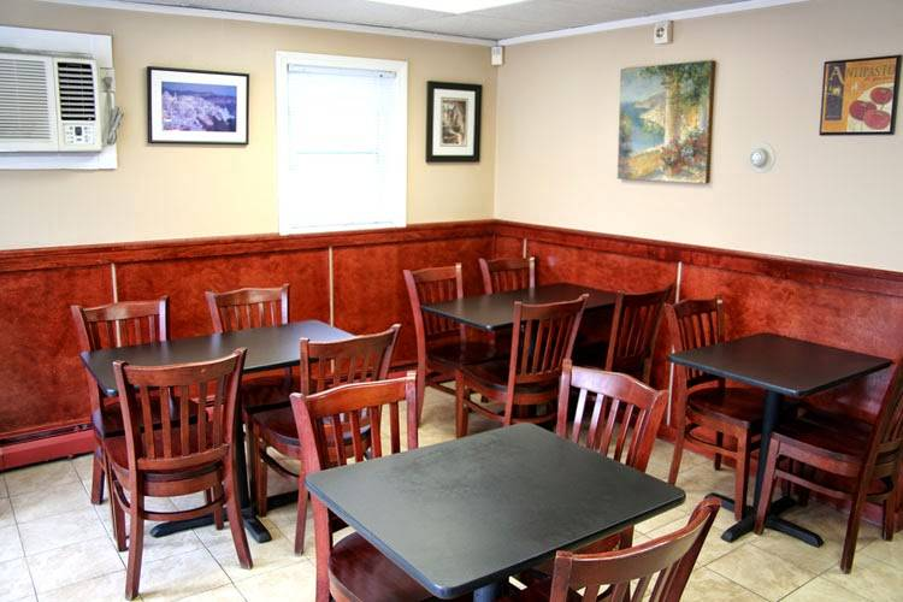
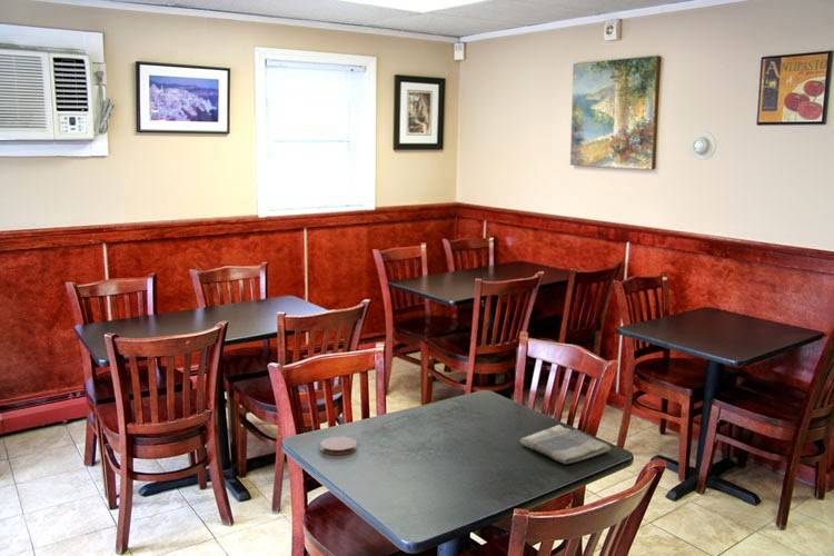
+ dish towel (565, 443)
+ coaster (338, 445)
